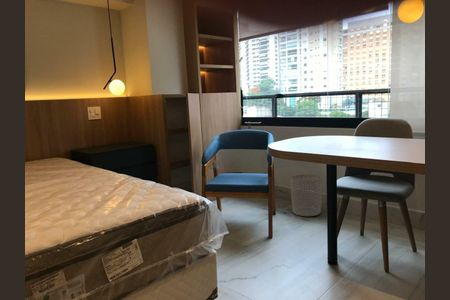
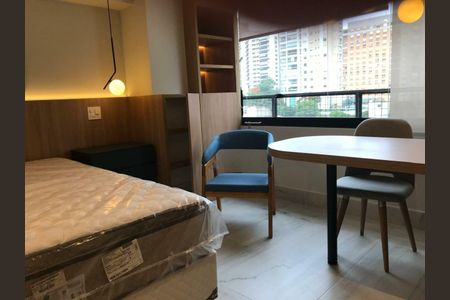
- waste bin (306, 194)
